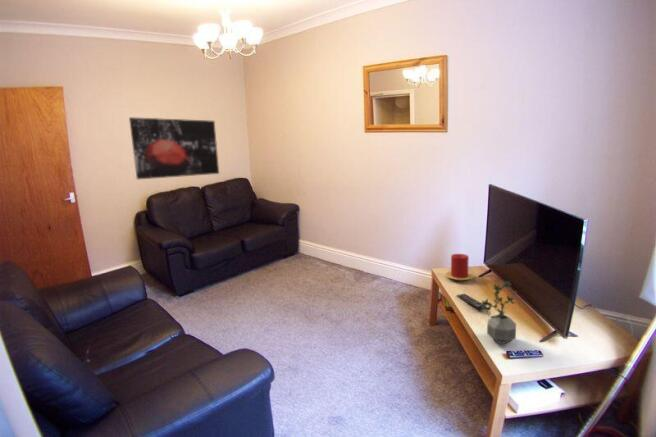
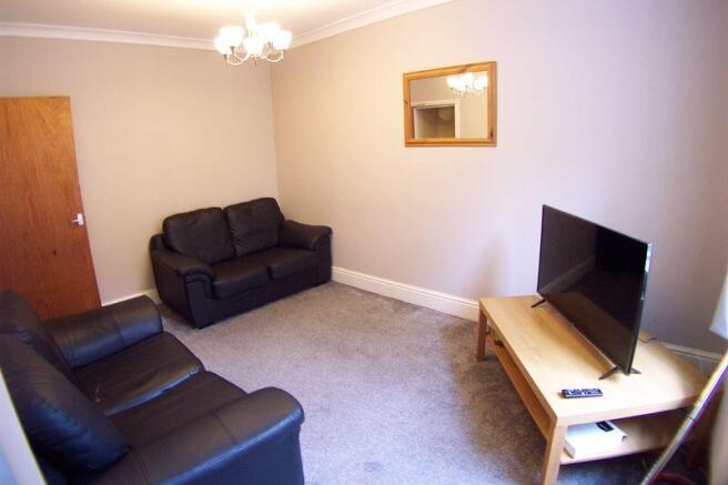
- wall art (178, 148)
- remote control (470, 301)
- potted plant (498, 311)
- candle (459, 266)
